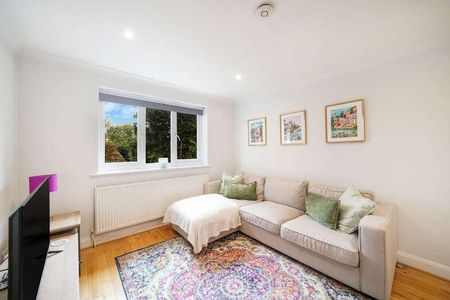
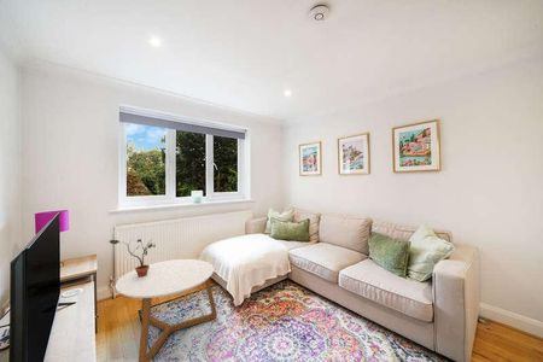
+ potted plant (136, 256)
+ coffee table (168, 294)
